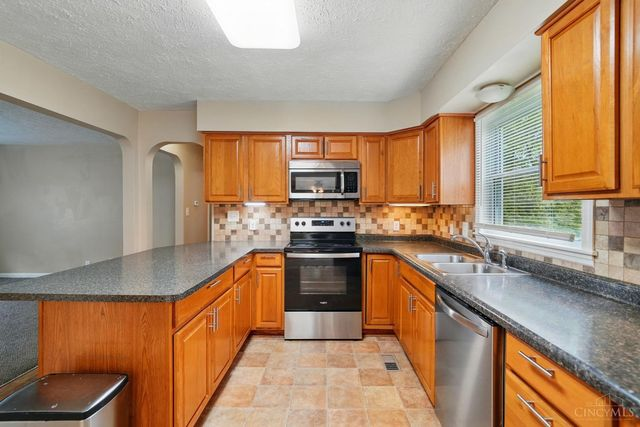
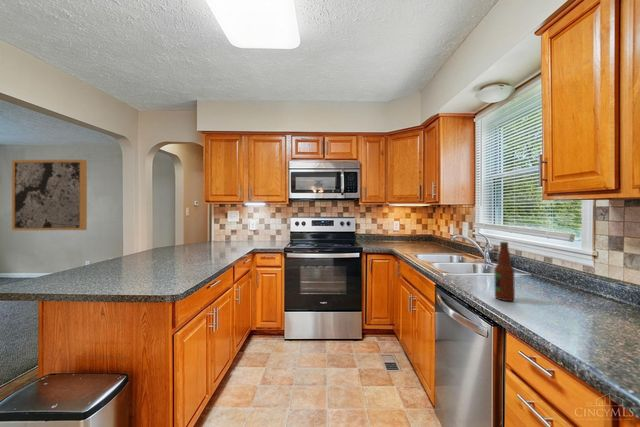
+ wall art (49, 195)
+ bottle (504, 270)
